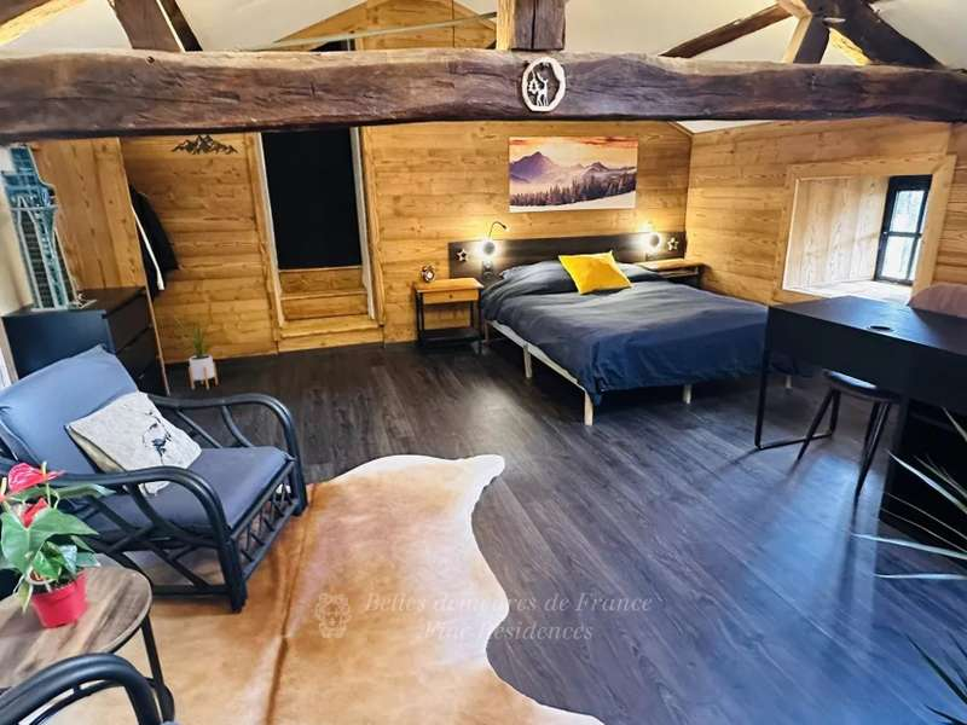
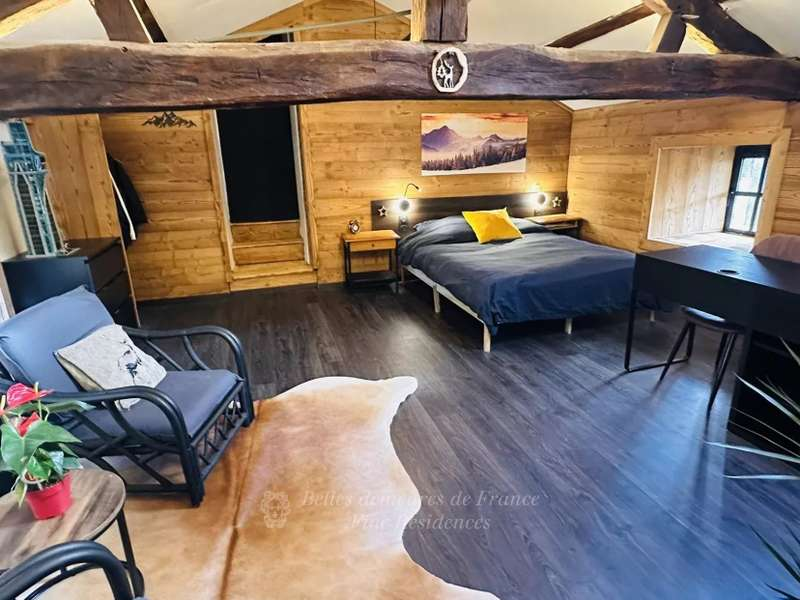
- house plant (198, 348)
